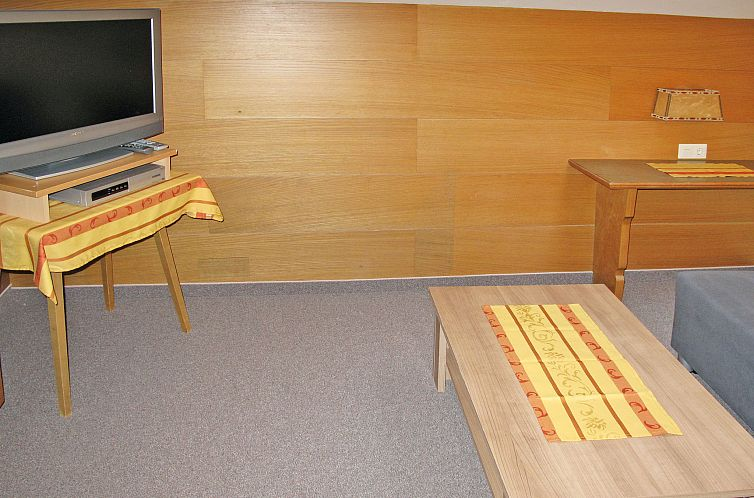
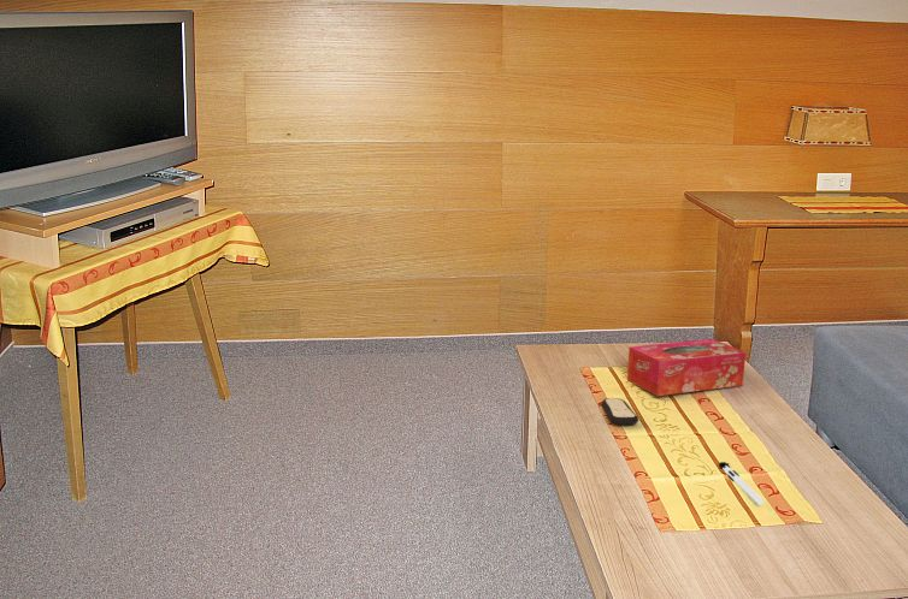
+ candle (739, 481)
+ tissue box (685, 366)
+ remote control (618, 410)
